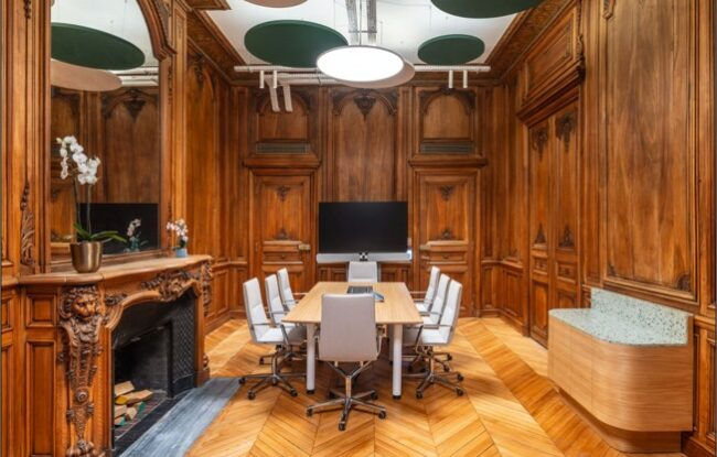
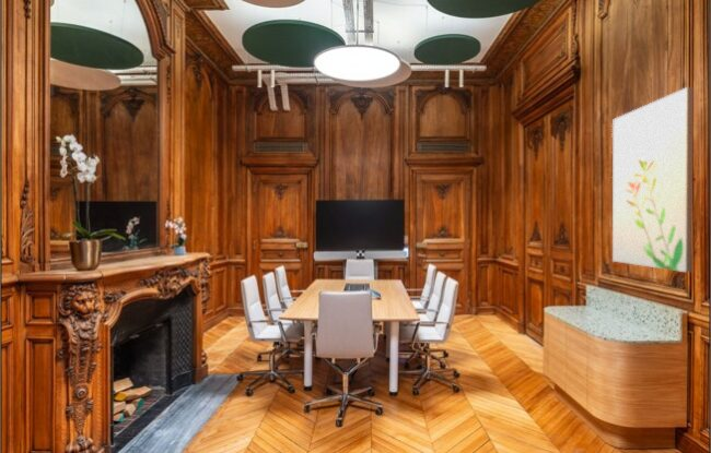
+ wall art (646, 186)
